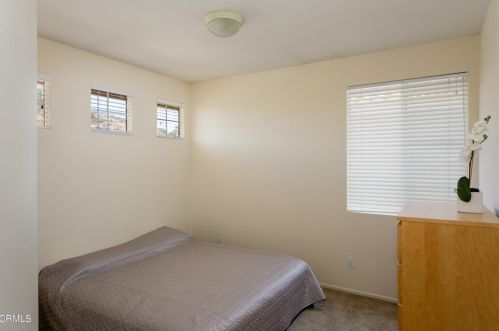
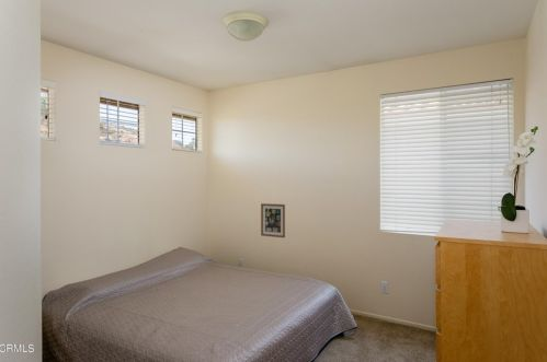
+ wall art (272, 220)
